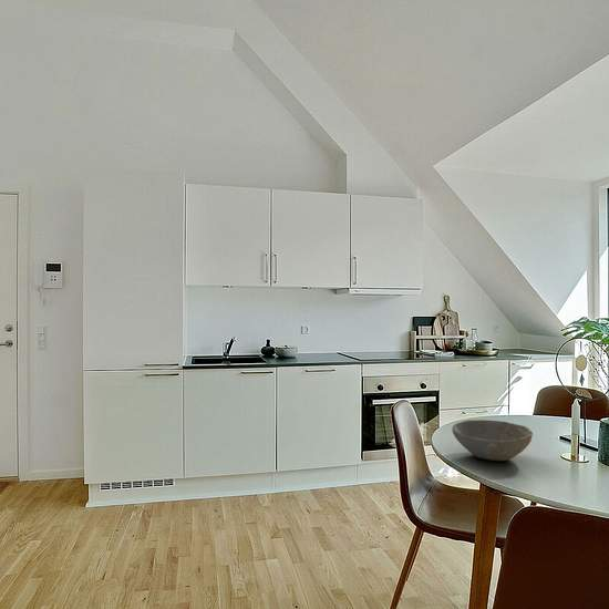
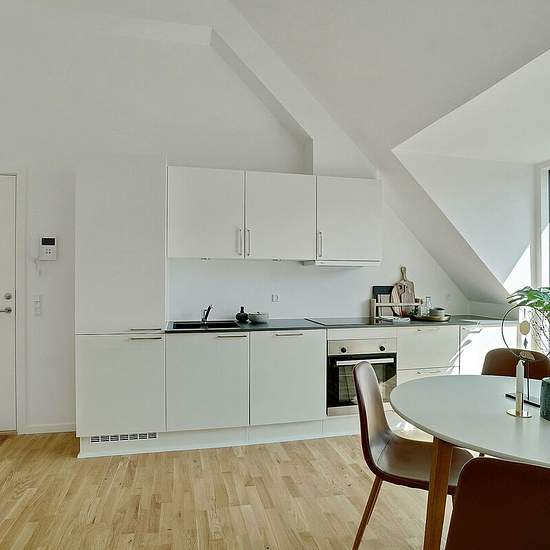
- bowl (491, 442)
